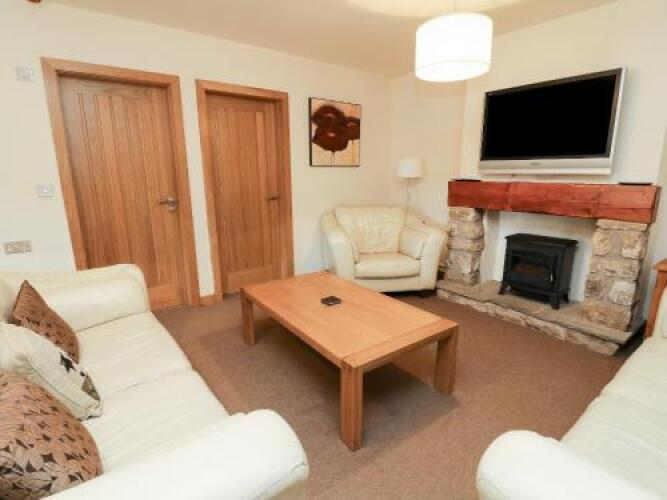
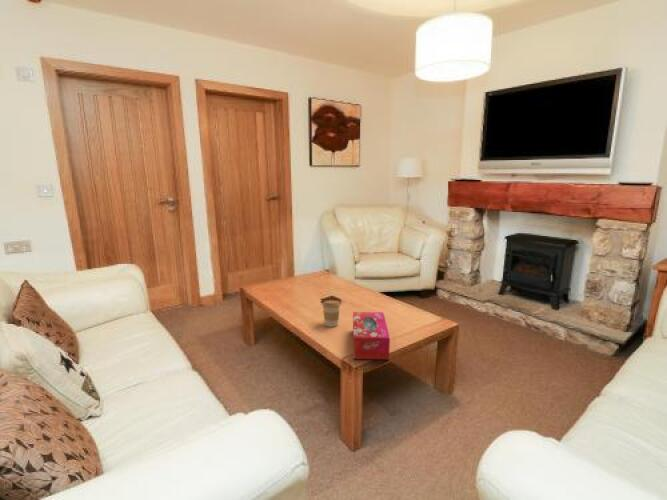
+ tissue box (369, 333)
+ coffee cup (331, 312)
